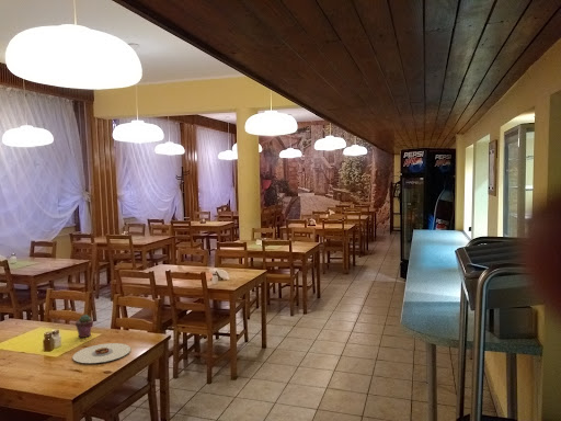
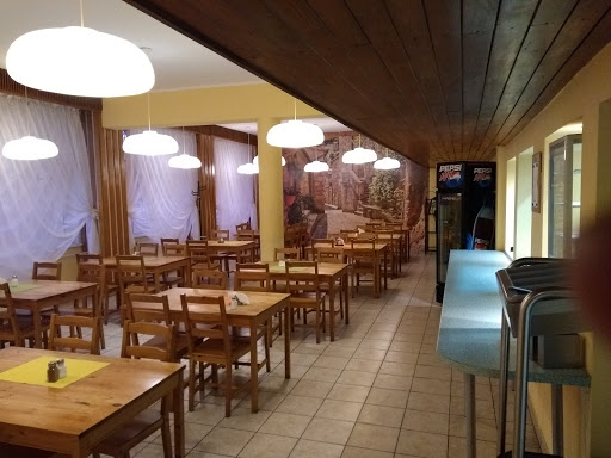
- plate (102, 350)
- potted succulent (84, 325)
